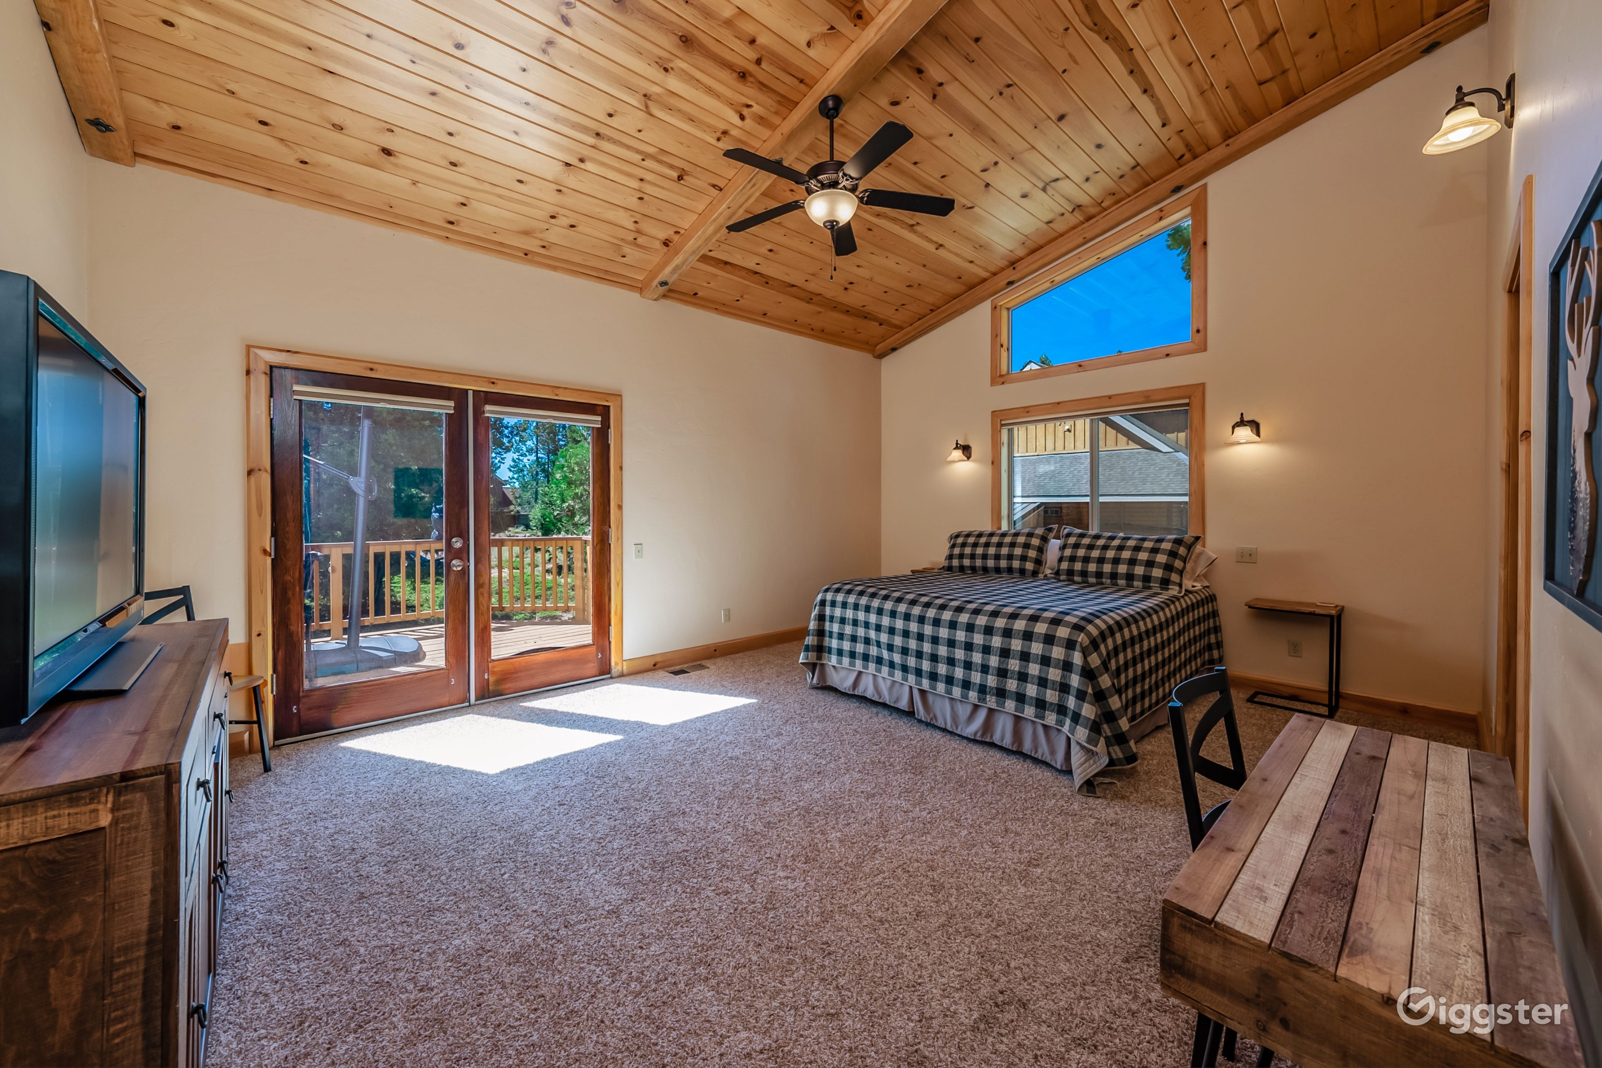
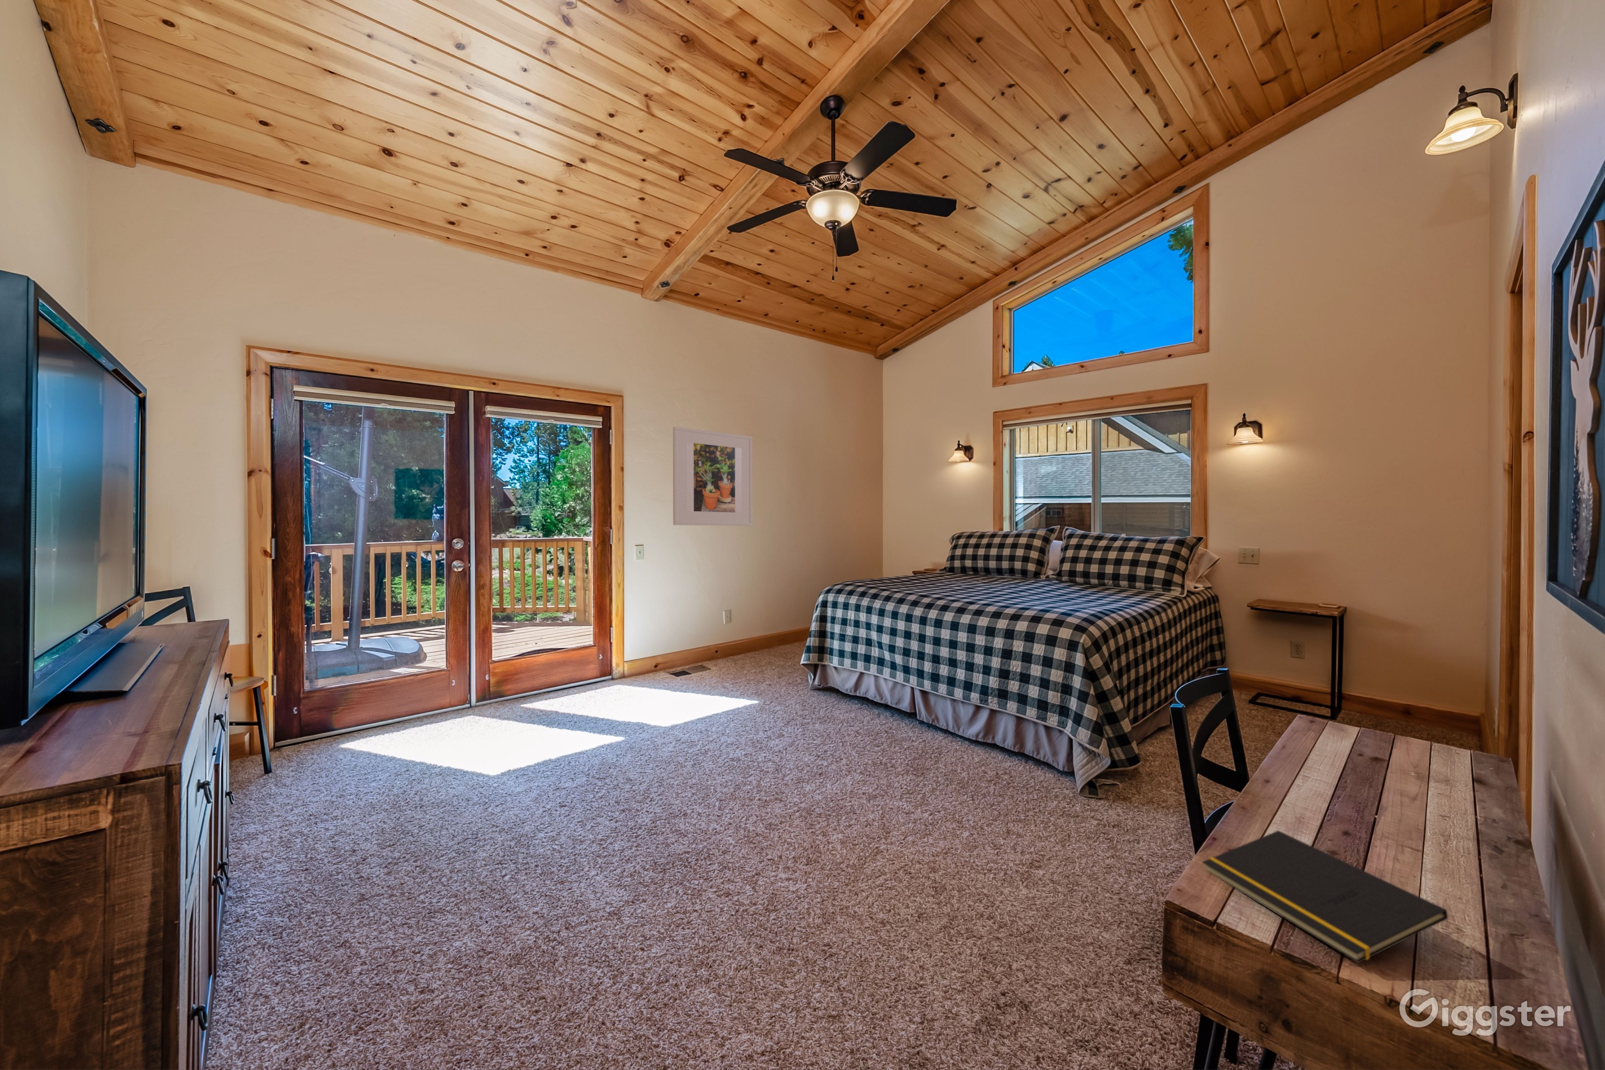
+ notepad (1312, 887)
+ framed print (714, 479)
